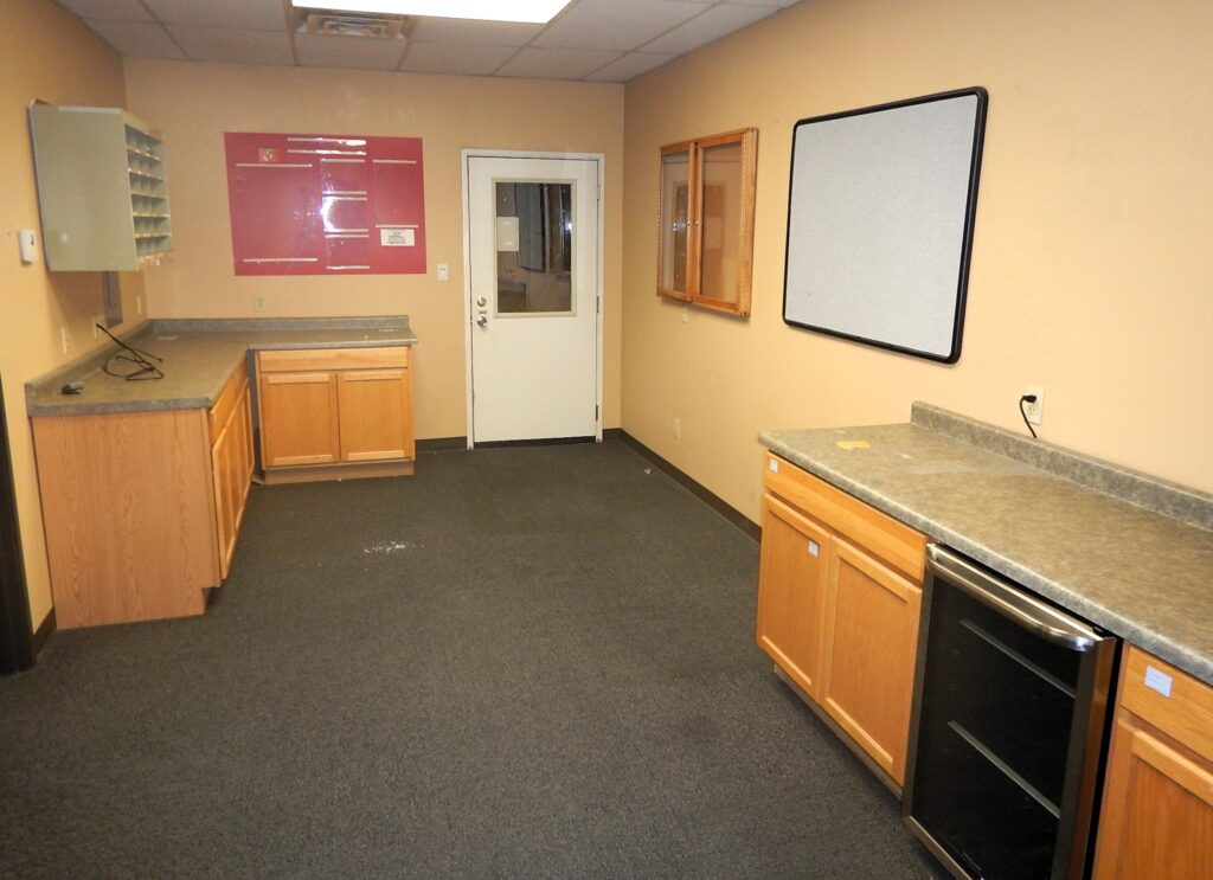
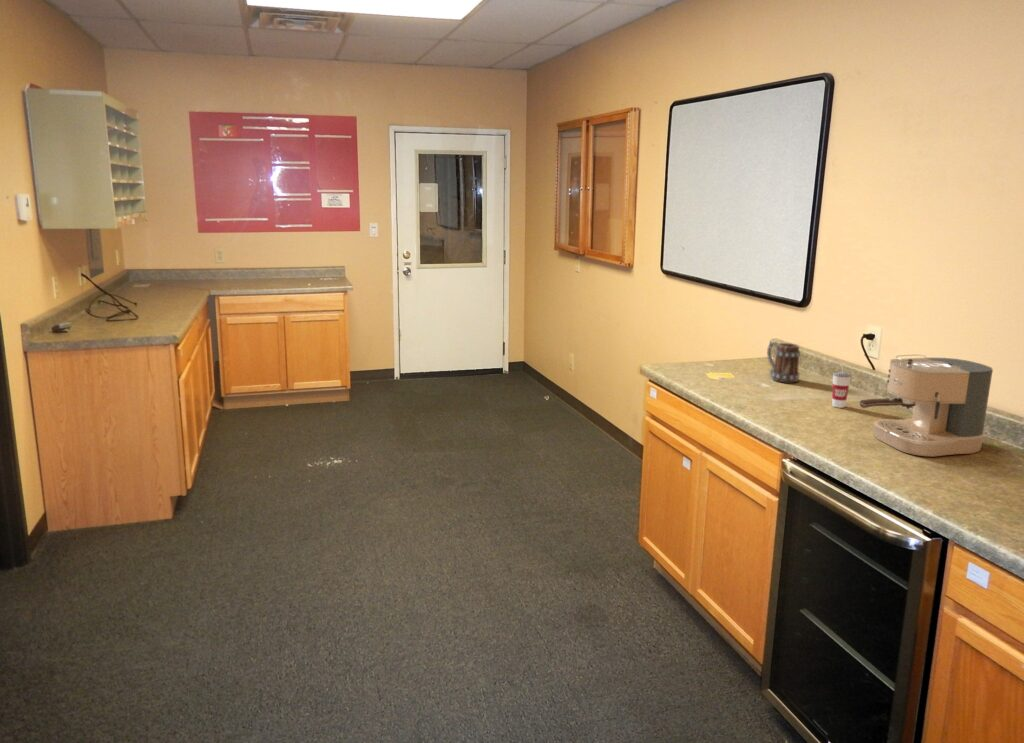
+ coffee maker (921, 401)
+ mug (782, 361)
+ cup (841, 384)
